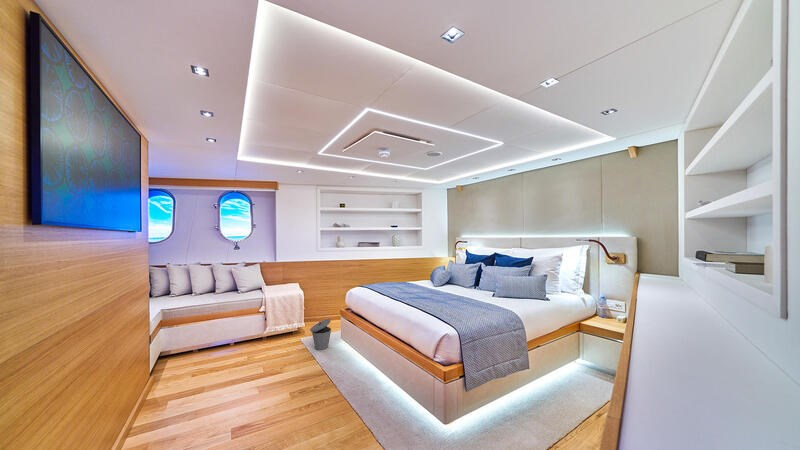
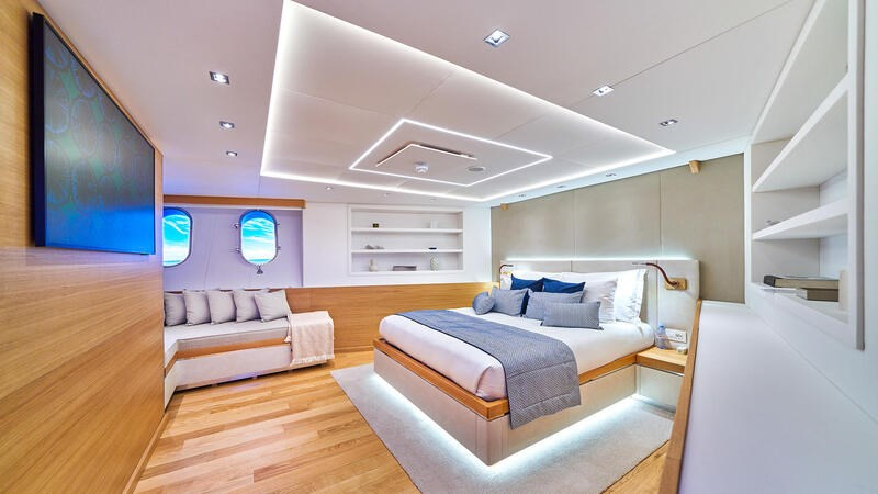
- trash can (320, 334)
